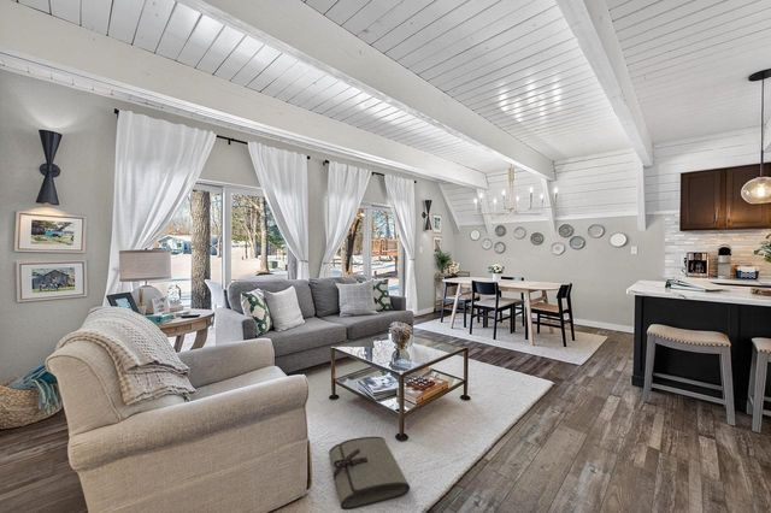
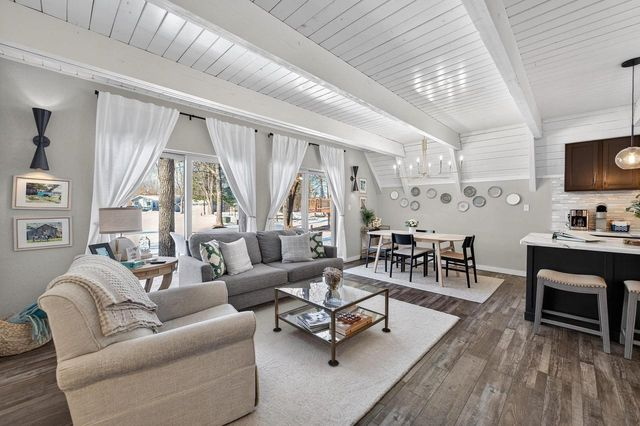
- tool roll (365, 461)
